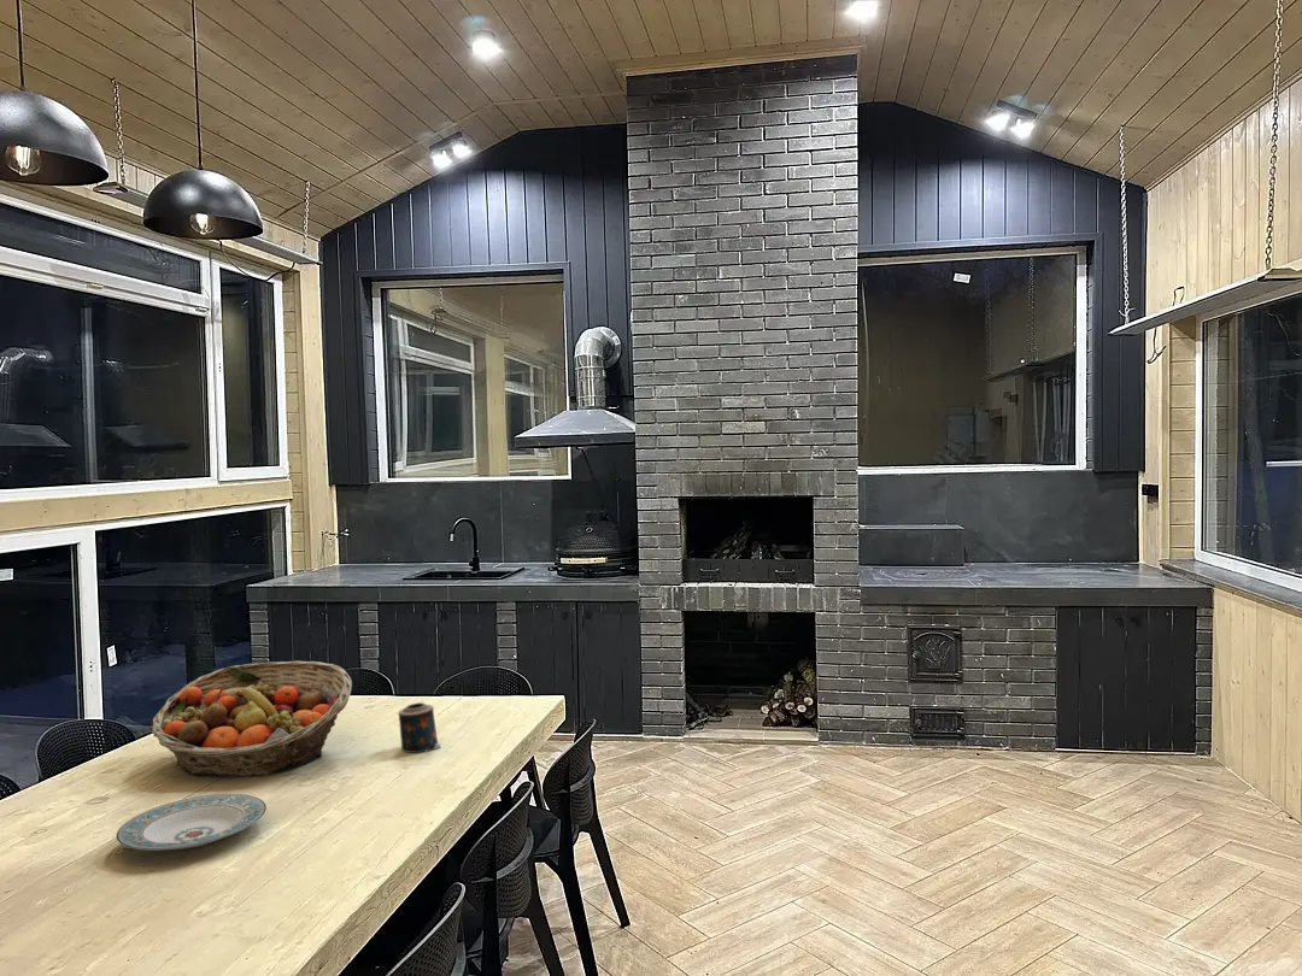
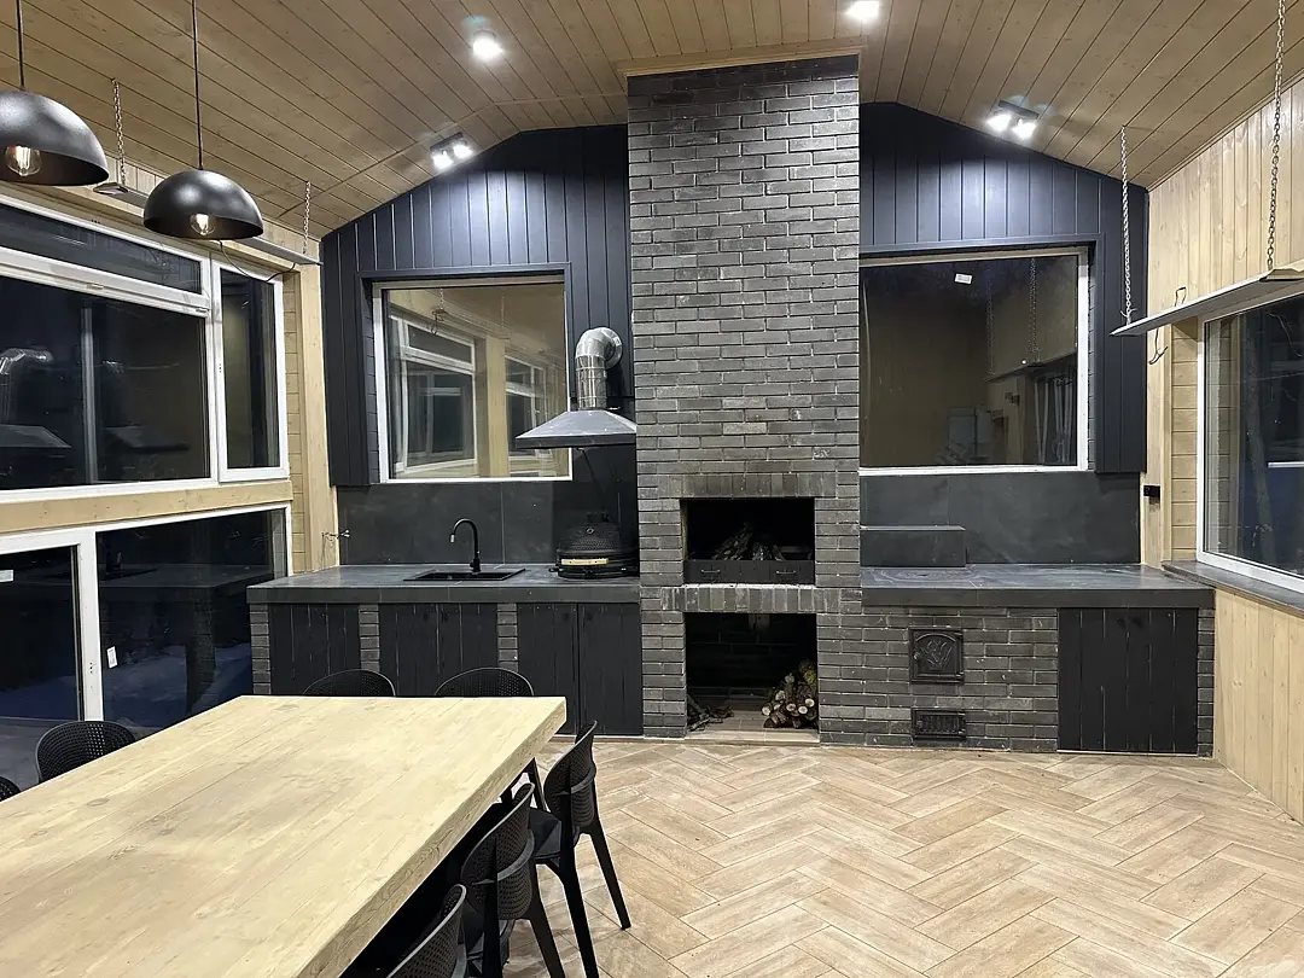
- plate (194, 827)
- fruit basket (256, 716)
- candle (421, 724)
